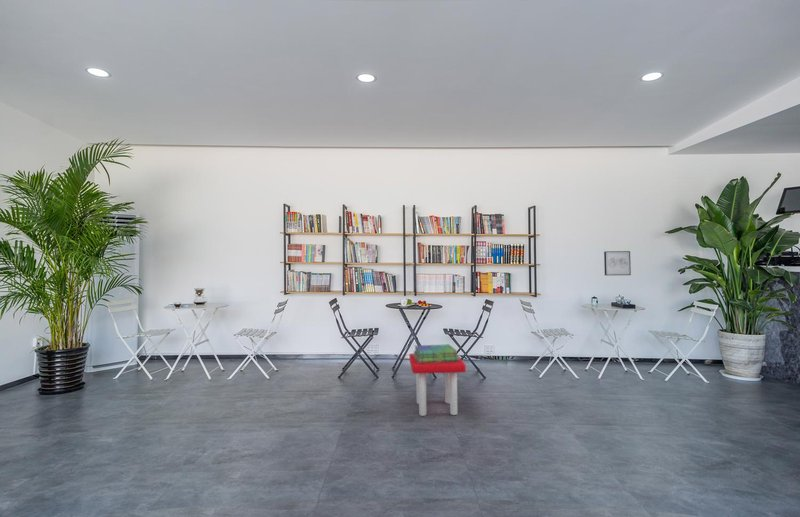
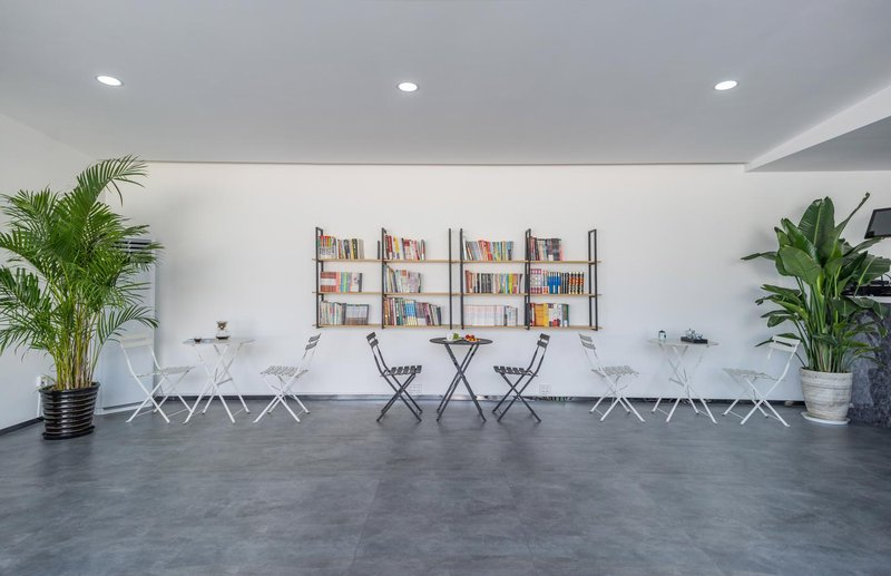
- stack of books (435, 353)
- wall art (617, 263)
- stool (445, 383)
